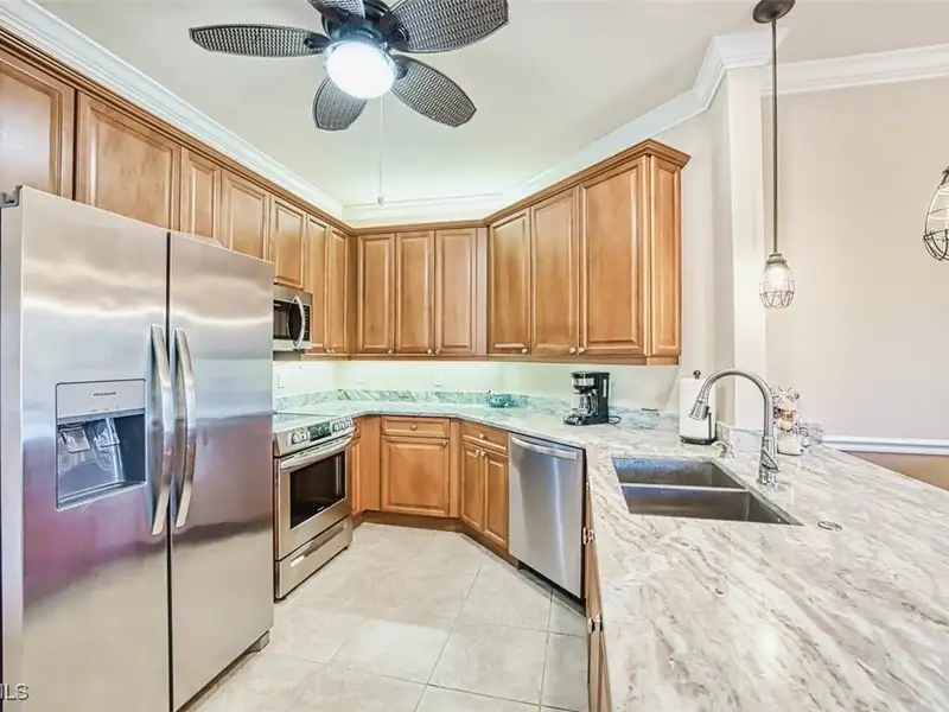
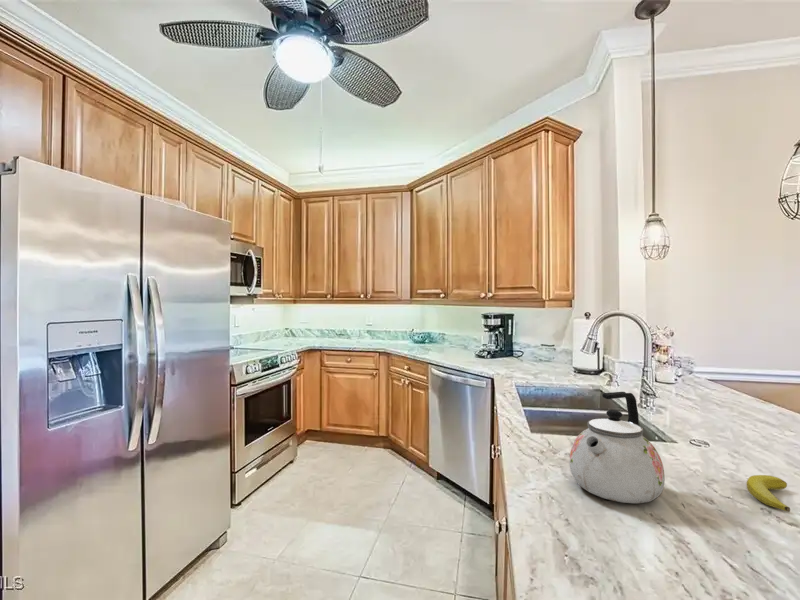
+ kettle (614, 441)
+ banana (768, 488)
